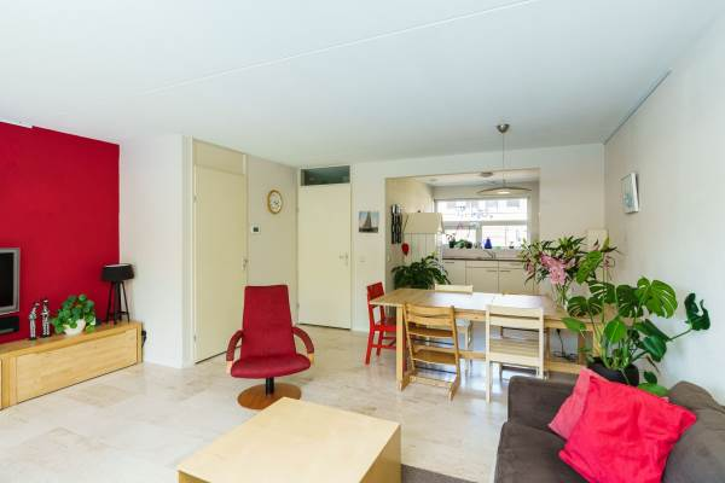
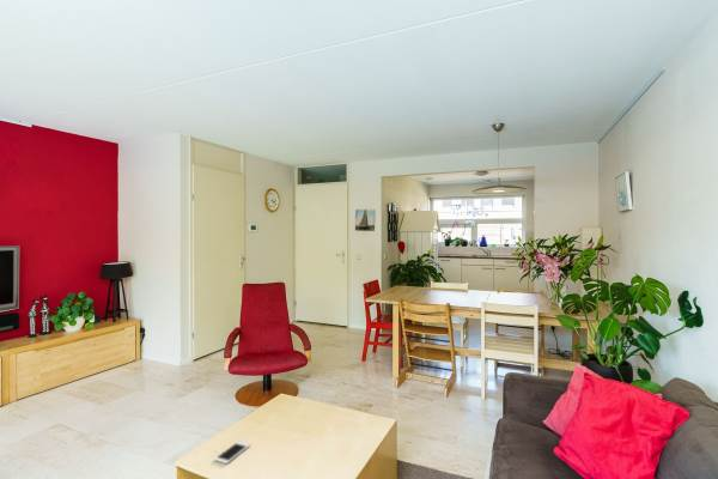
+ cell phone (232, 451)
